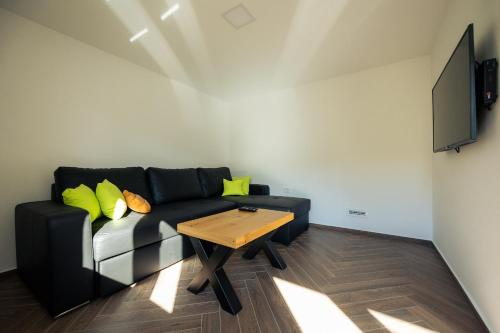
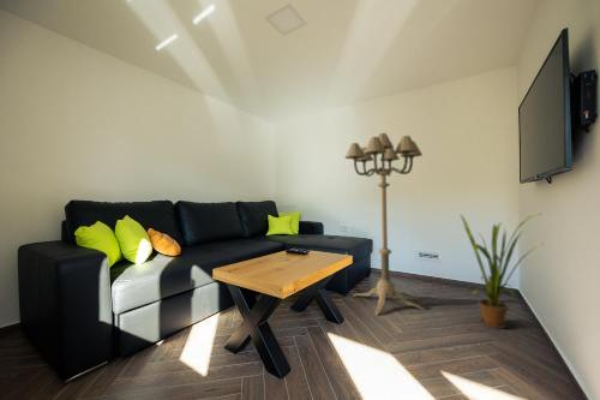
+ house plant (499, 268)
+ floor lamp (384, 217)
